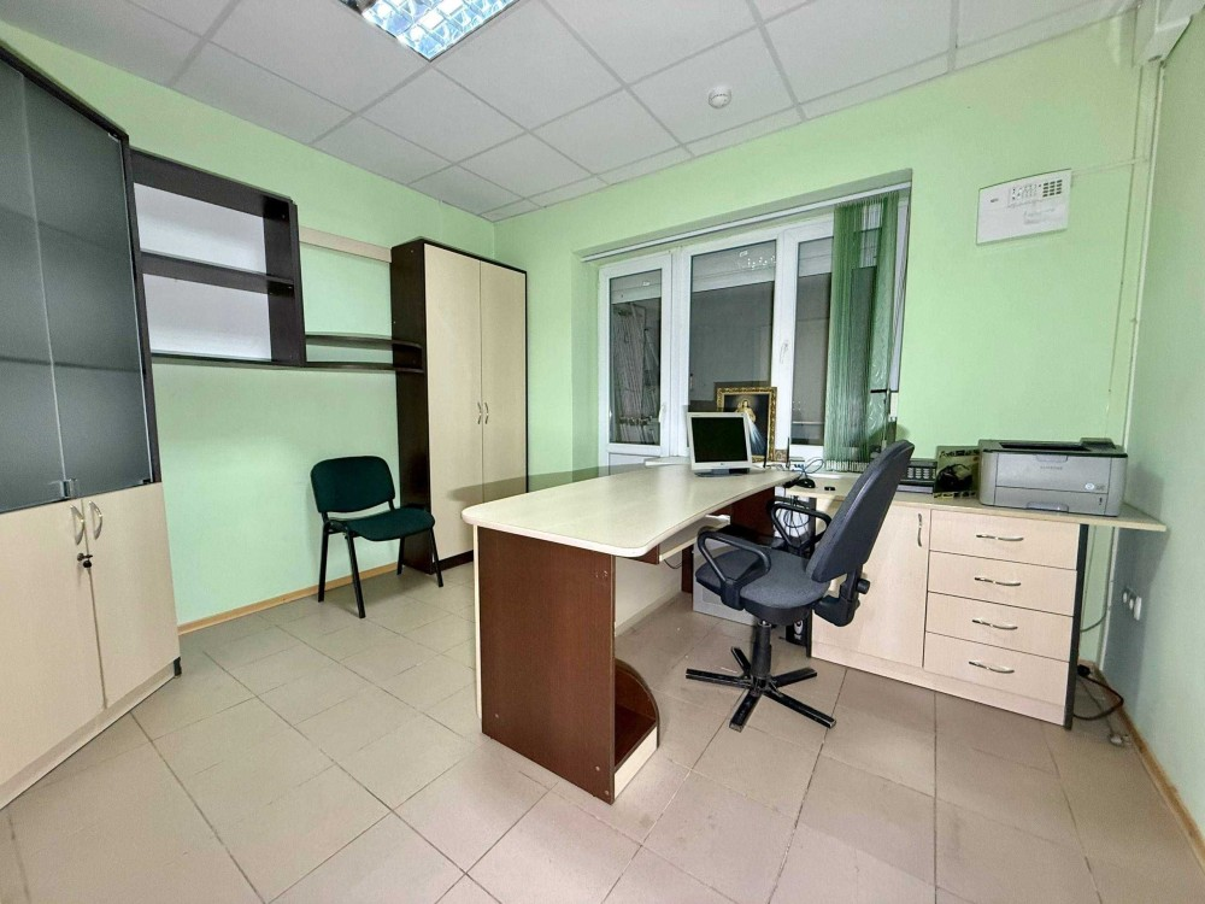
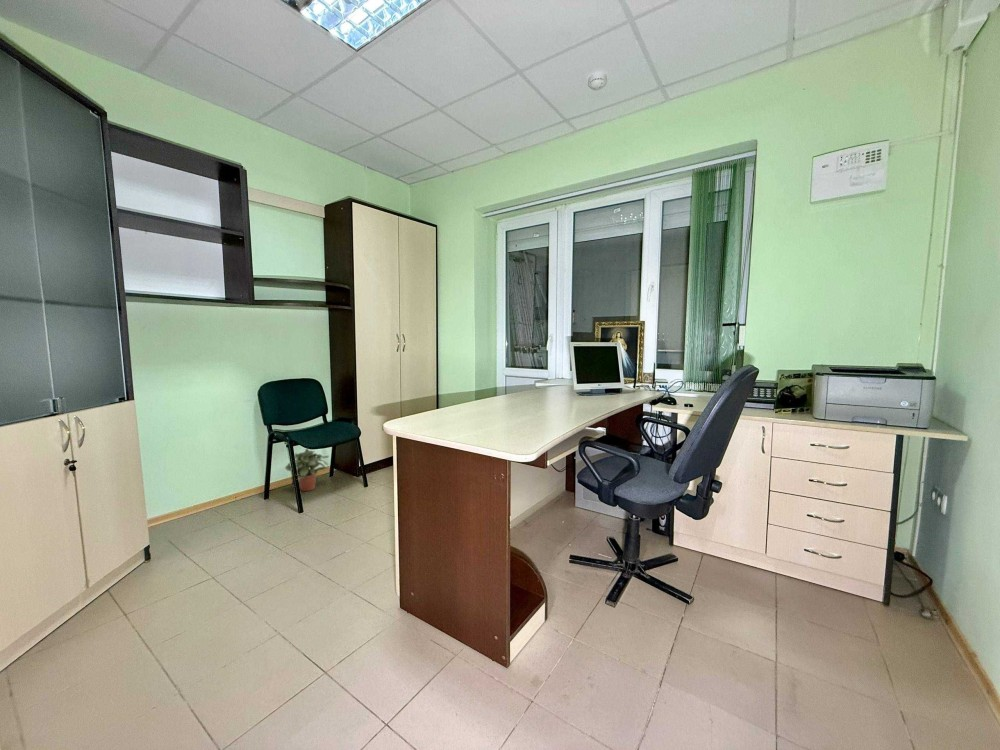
+ potted plant (307, 468)
